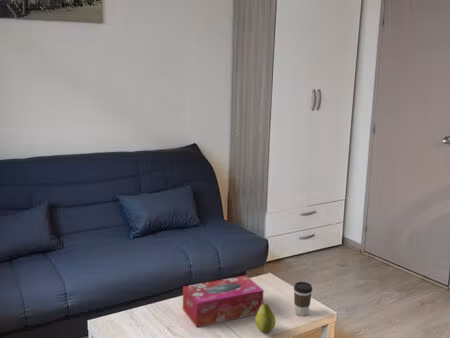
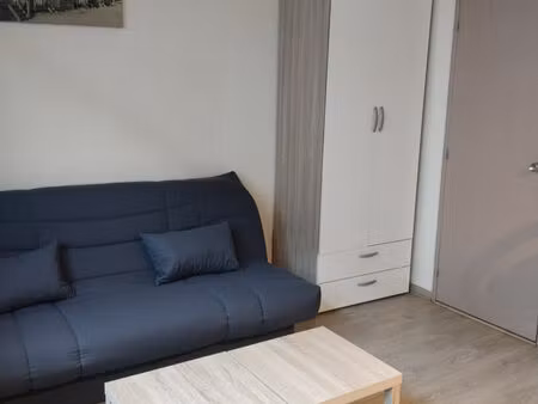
- coffee cup (302, 298)
- tissue box (222, 299)
- fruit (265, 317)
